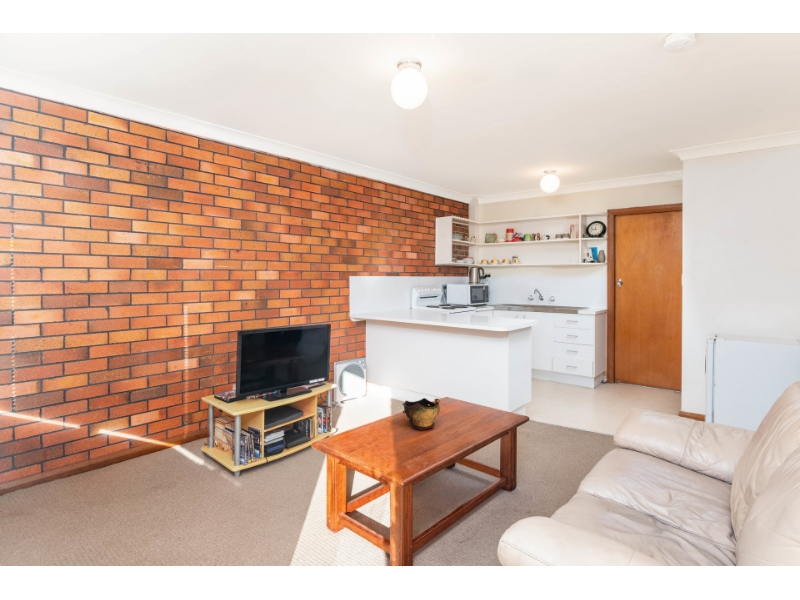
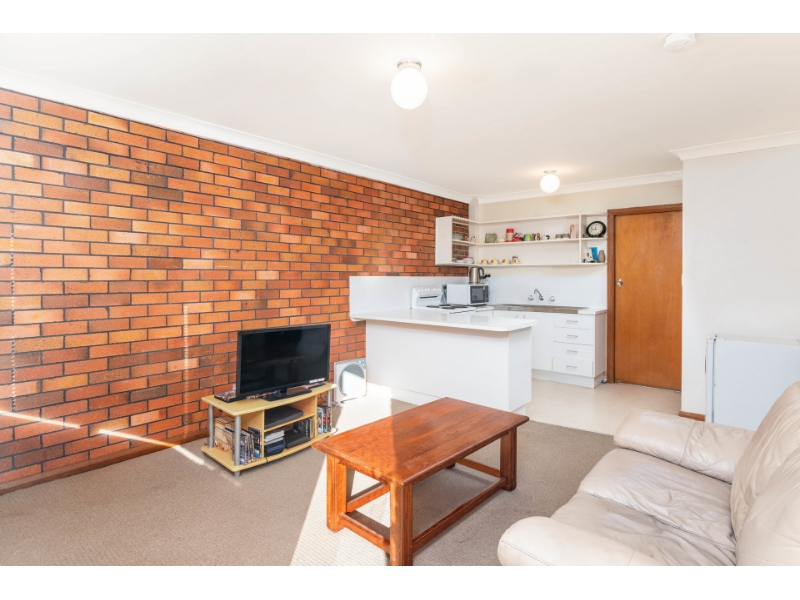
- decorative bowl (420, 411)
